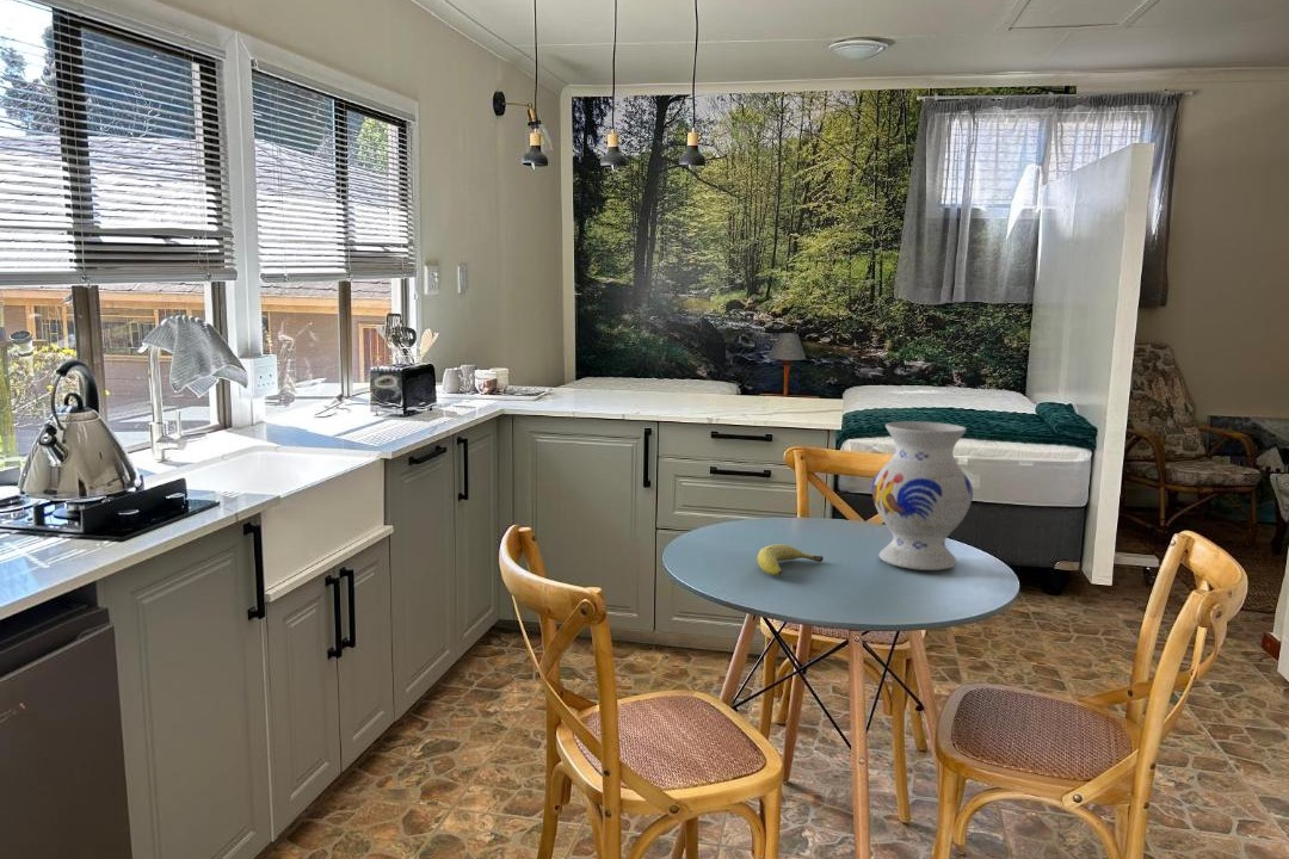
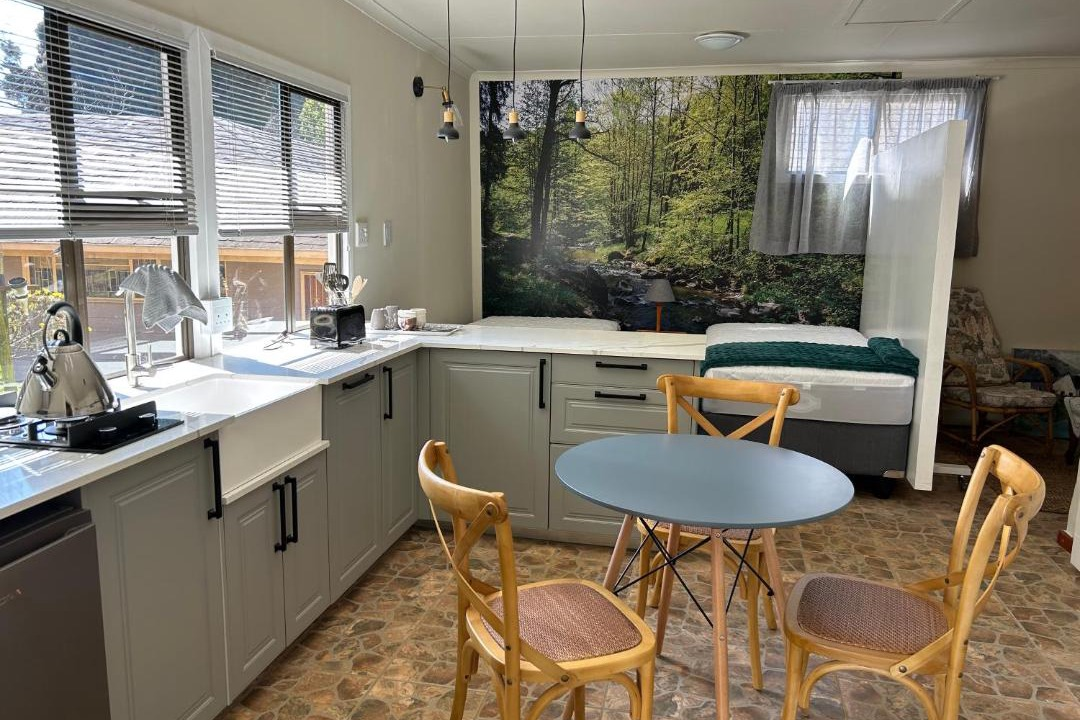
- fruit (783, 557)
- vase (920, 494)
